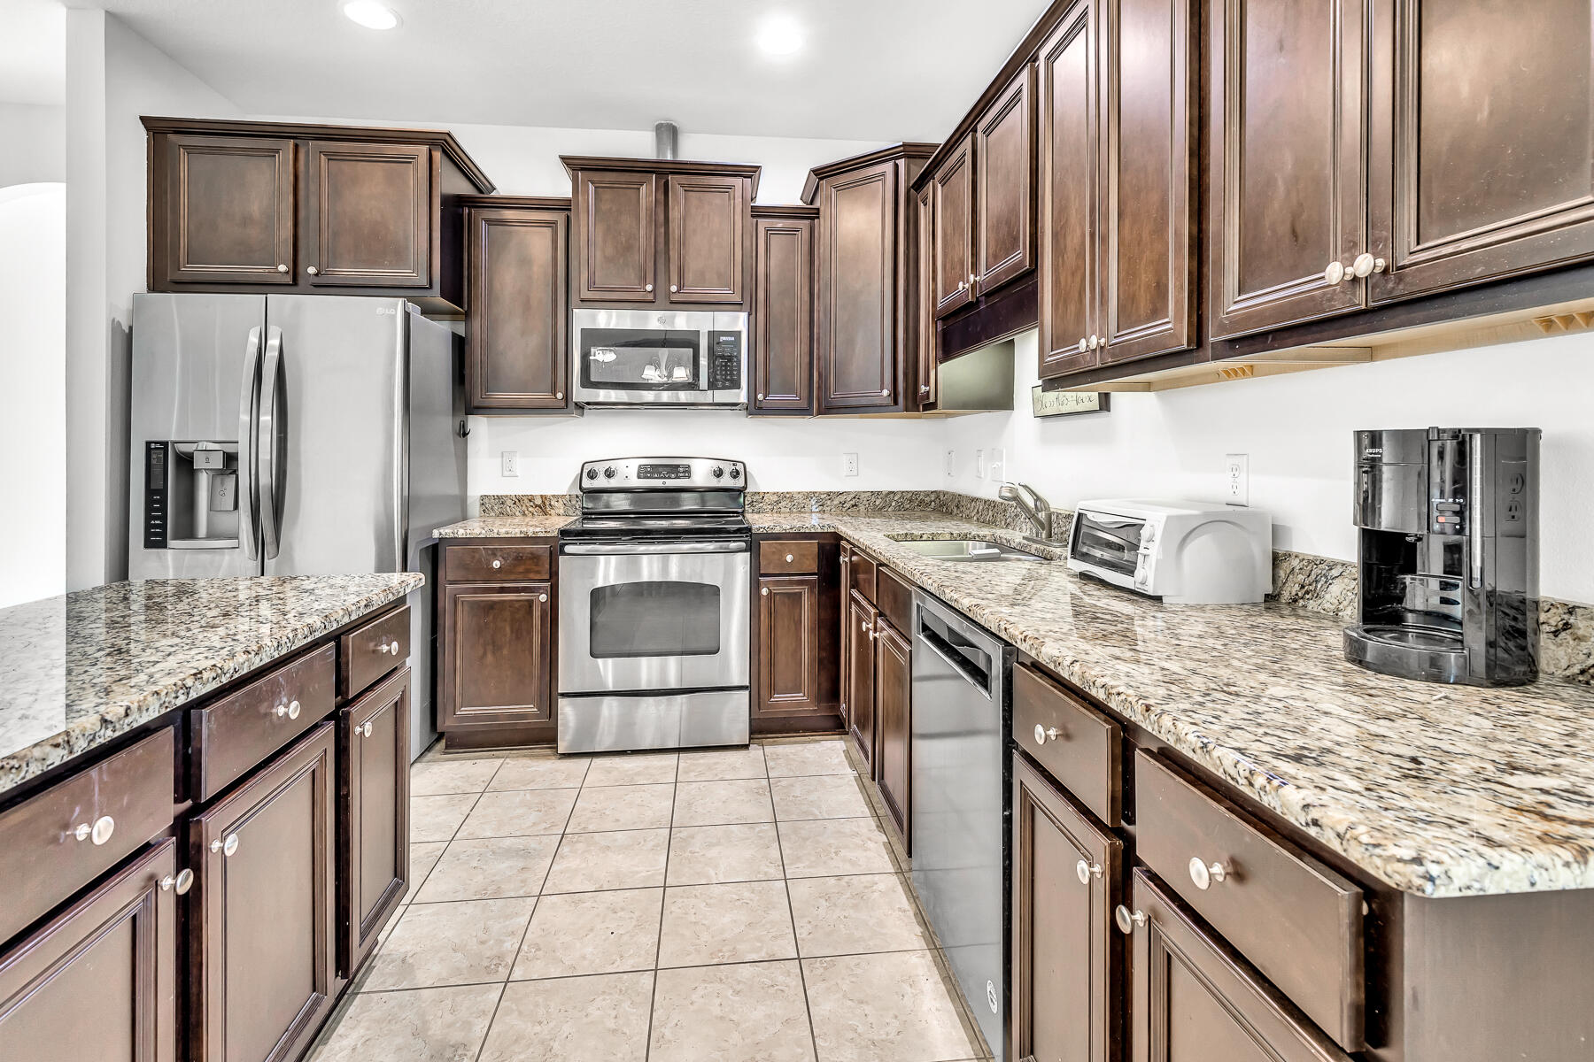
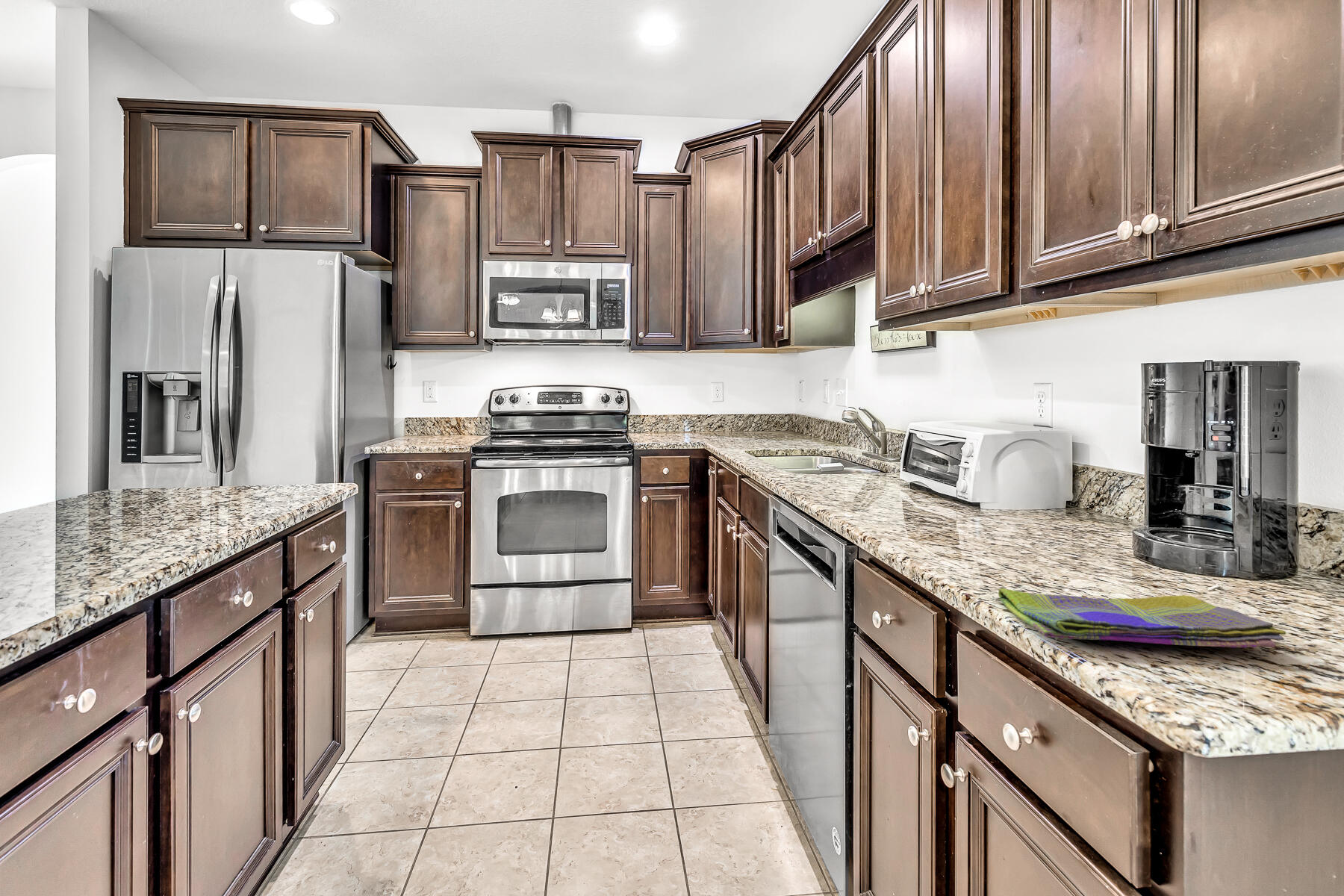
+ dish towel (1124, 614)
